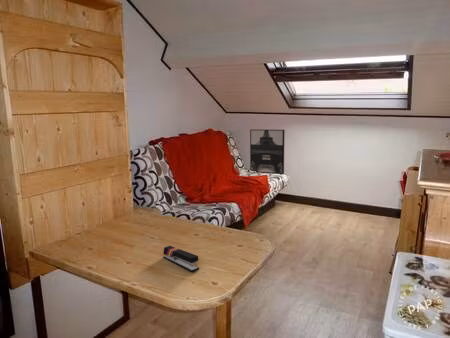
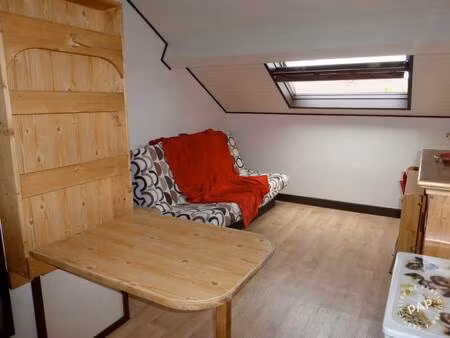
- stapler (180, 256)
- wall art (266, 151)
